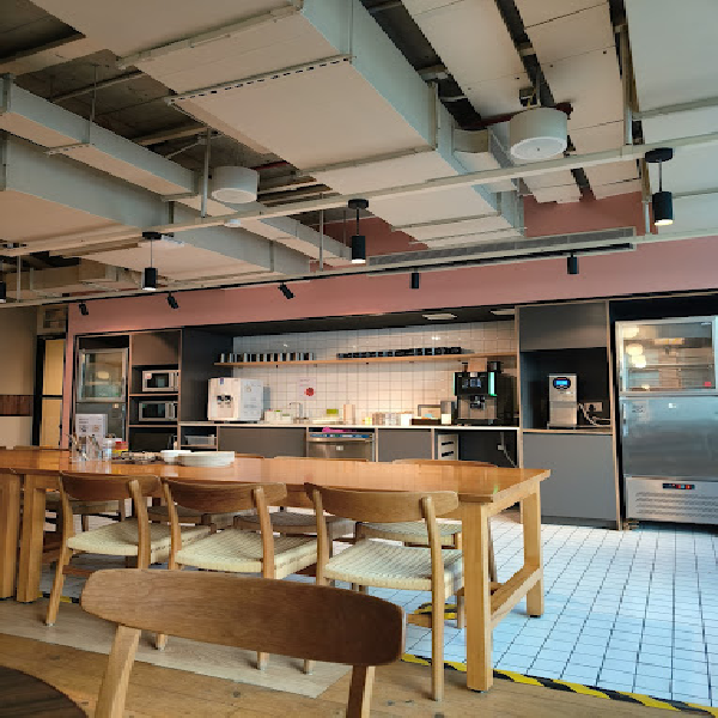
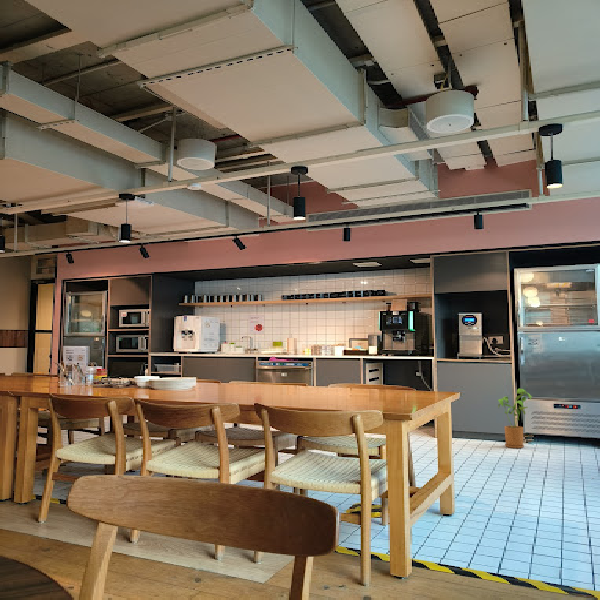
+ house plant (515, 418)
